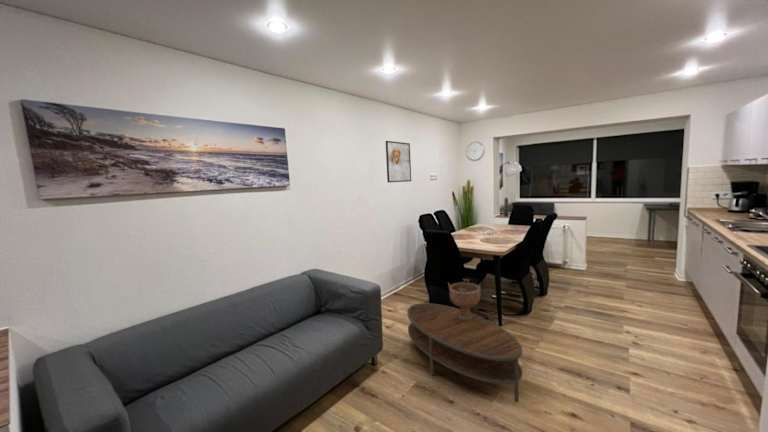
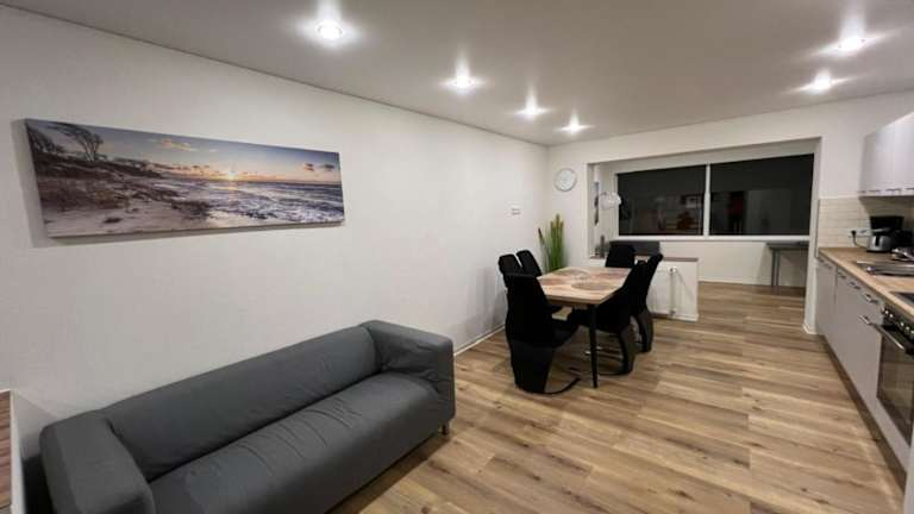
- coffee table (456, 344)
- decorative bowl (464, 299)
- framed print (399, 162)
